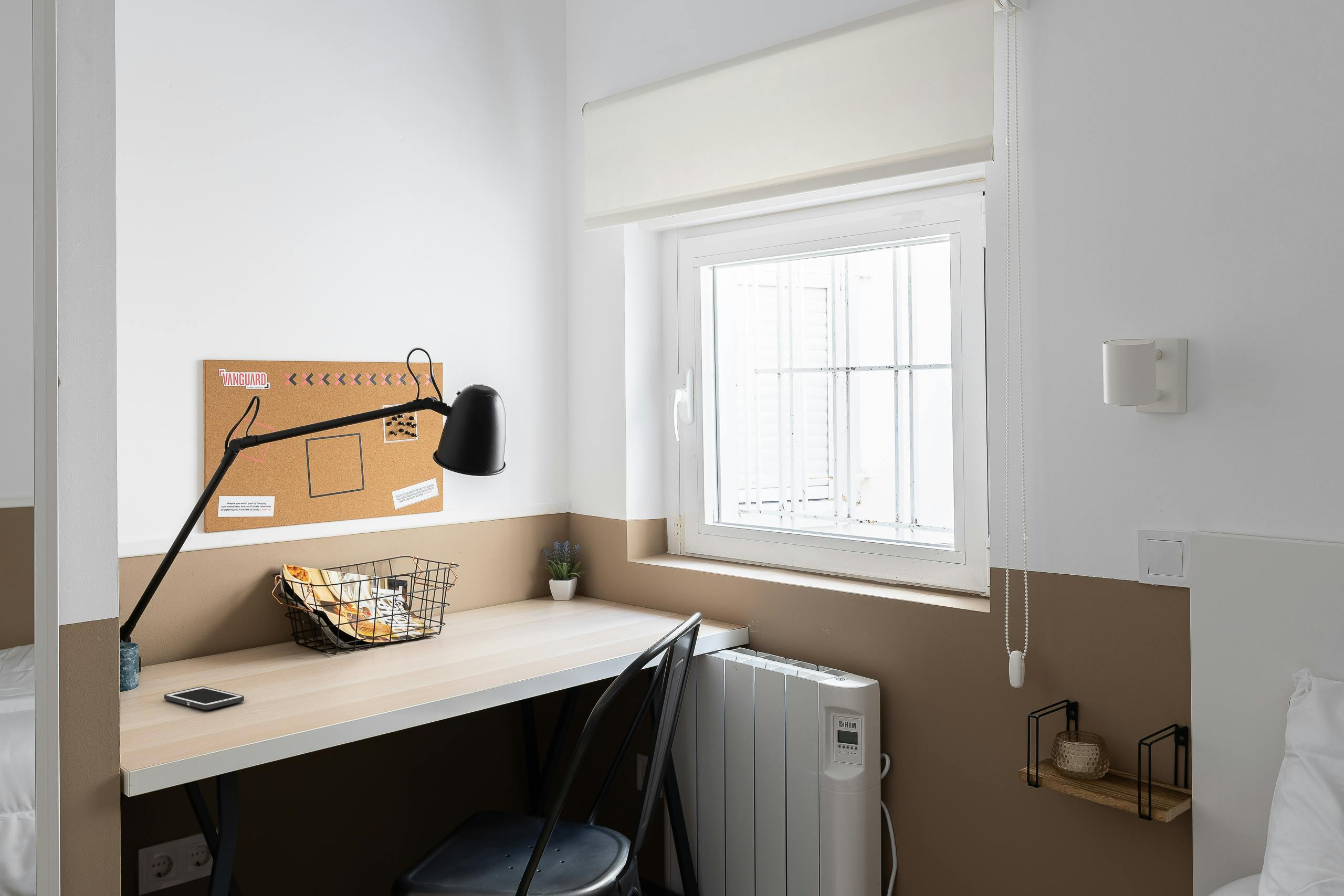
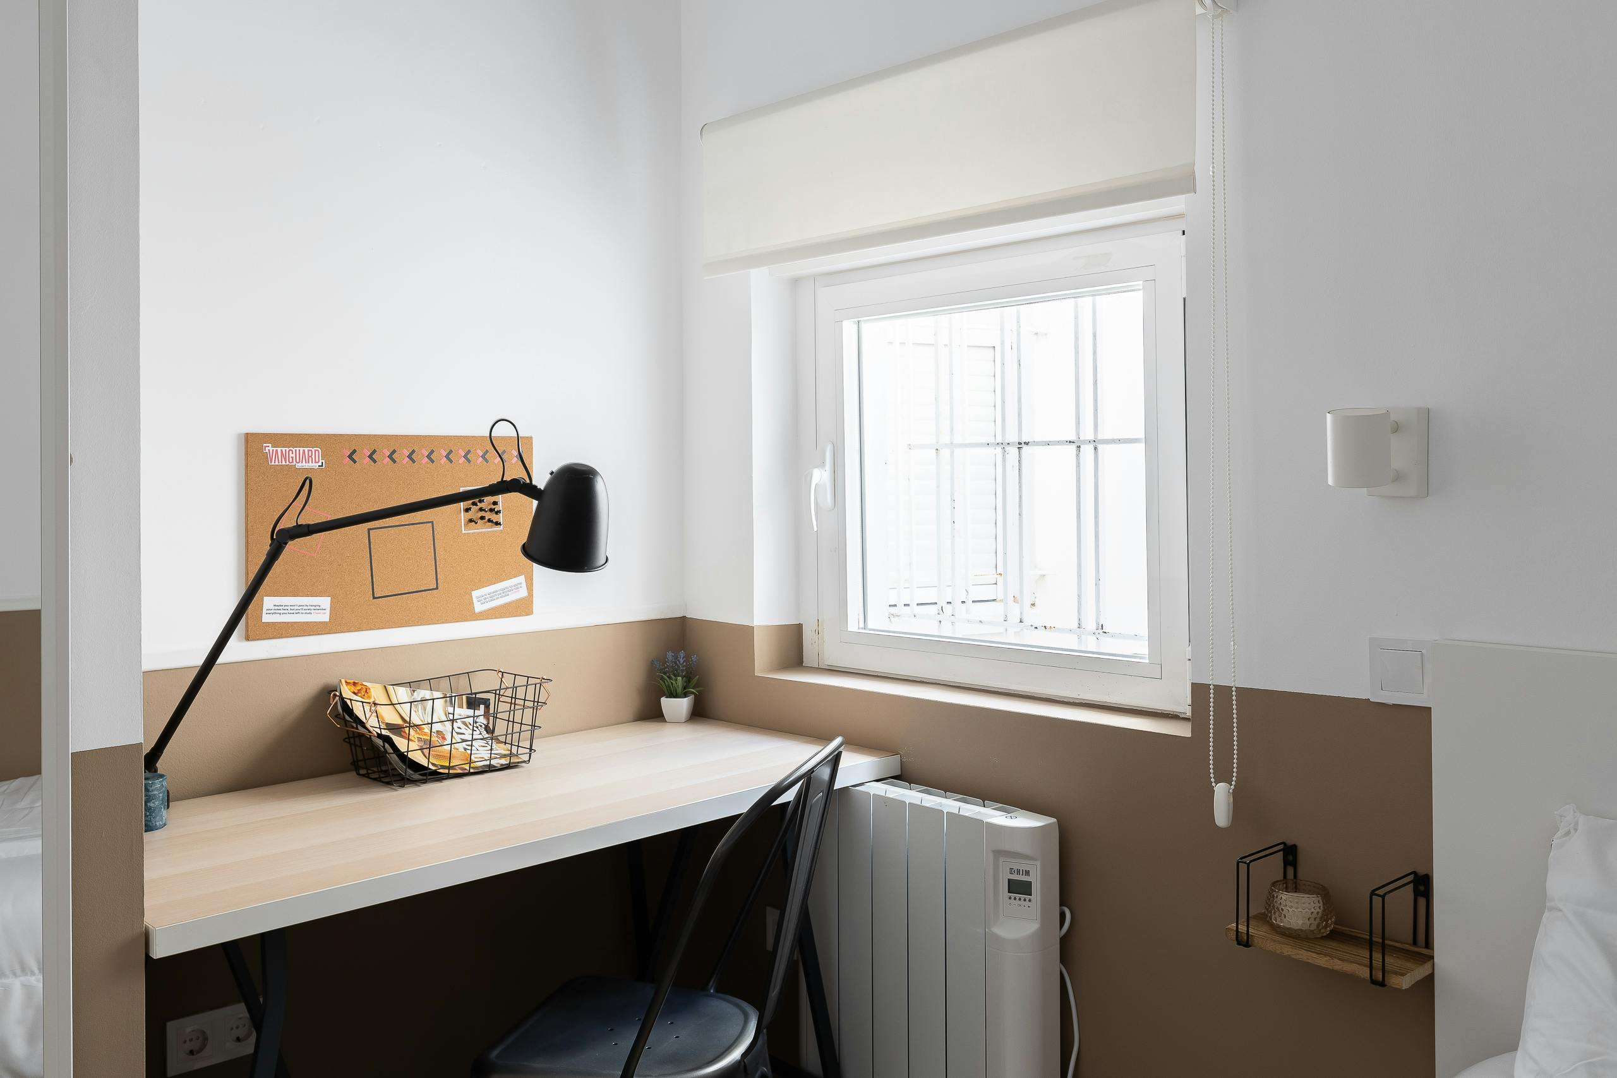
- cell phone (204, 698)
